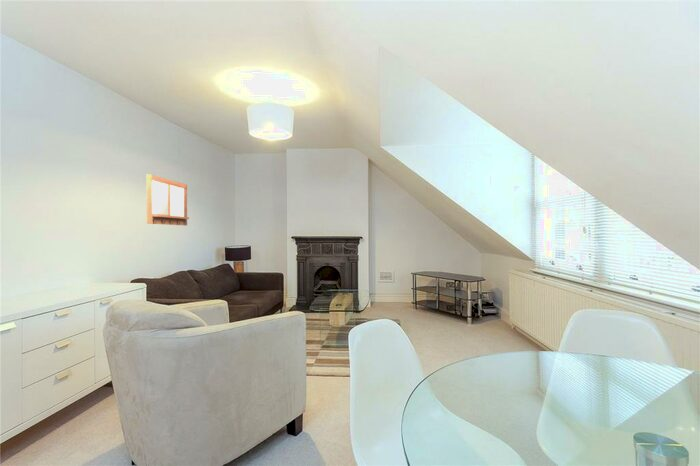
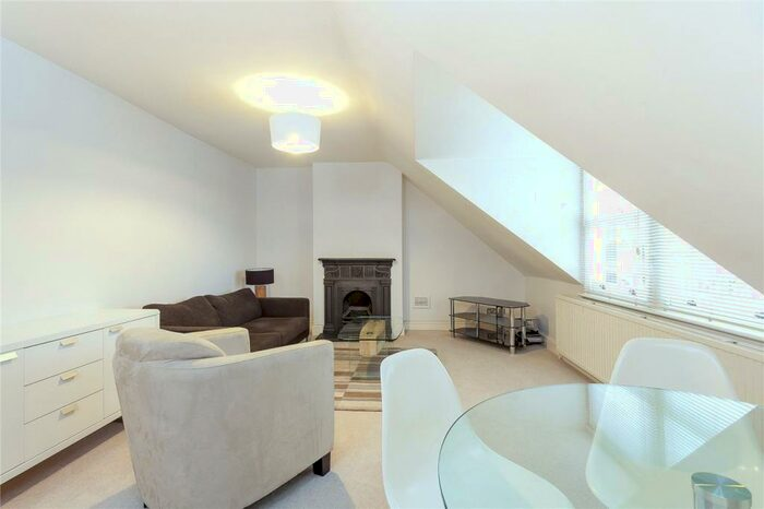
- writing board (171, 202)
